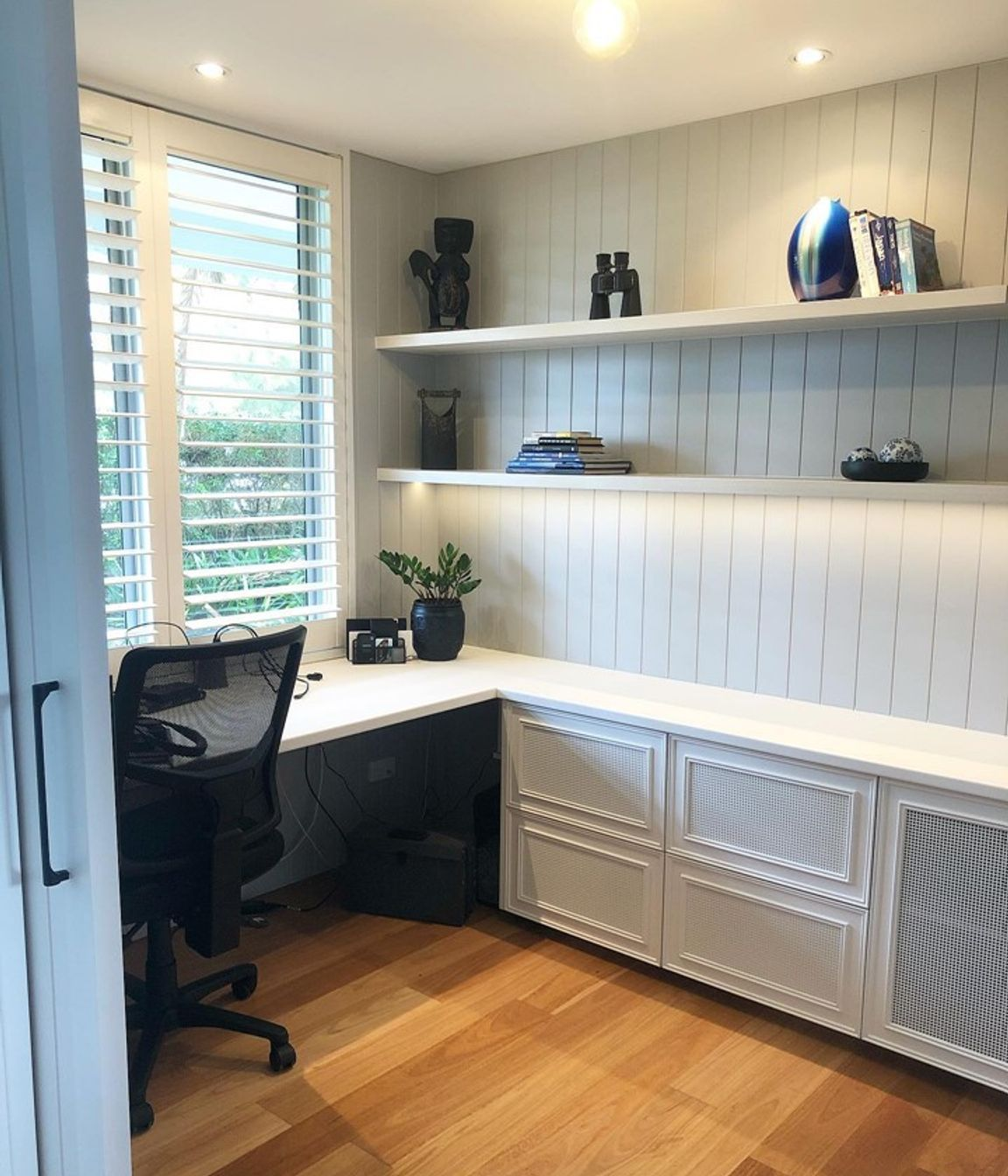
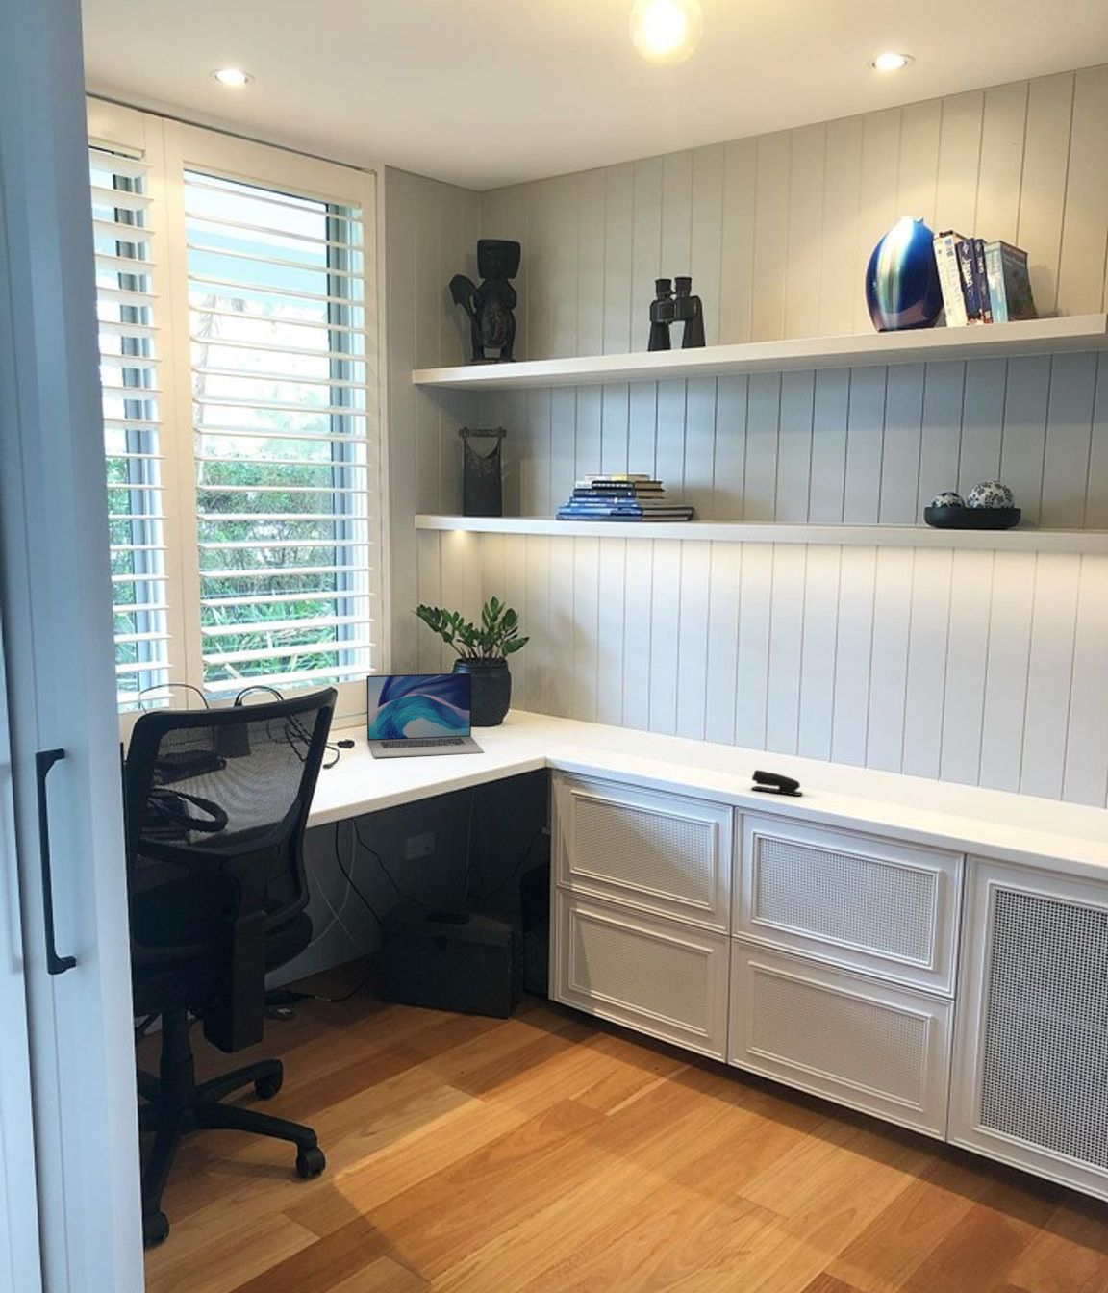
+ stapler (776, 782)
+ laptop (424, 712)
